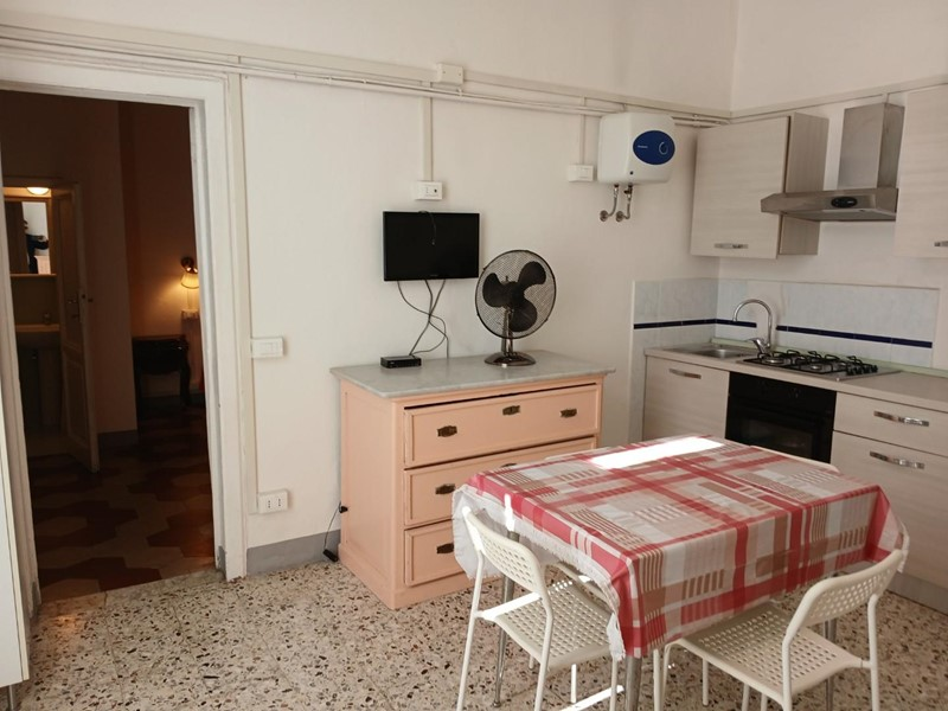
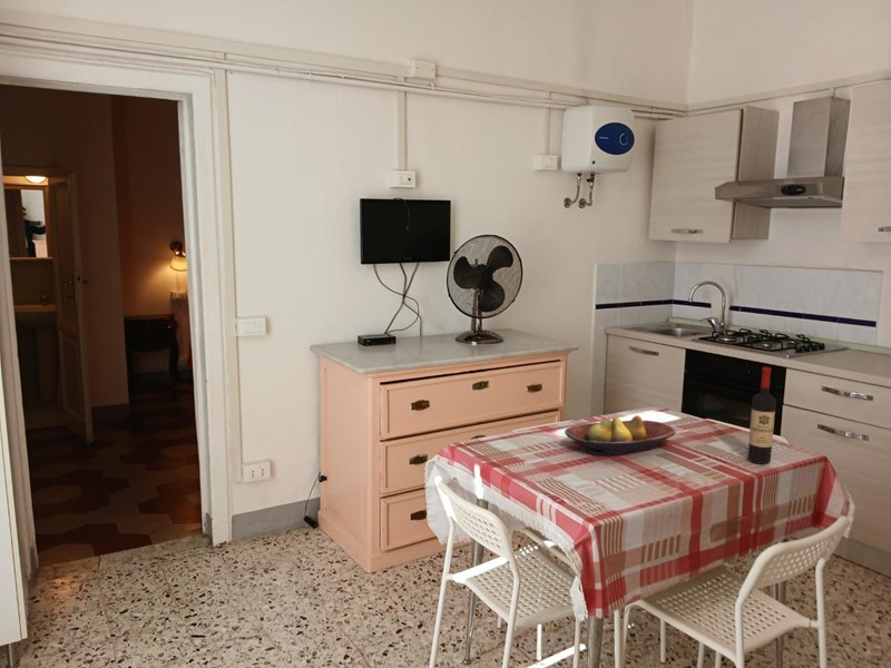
+ wine bottle (762, 414)
+ fruit bowl (620, 432)
